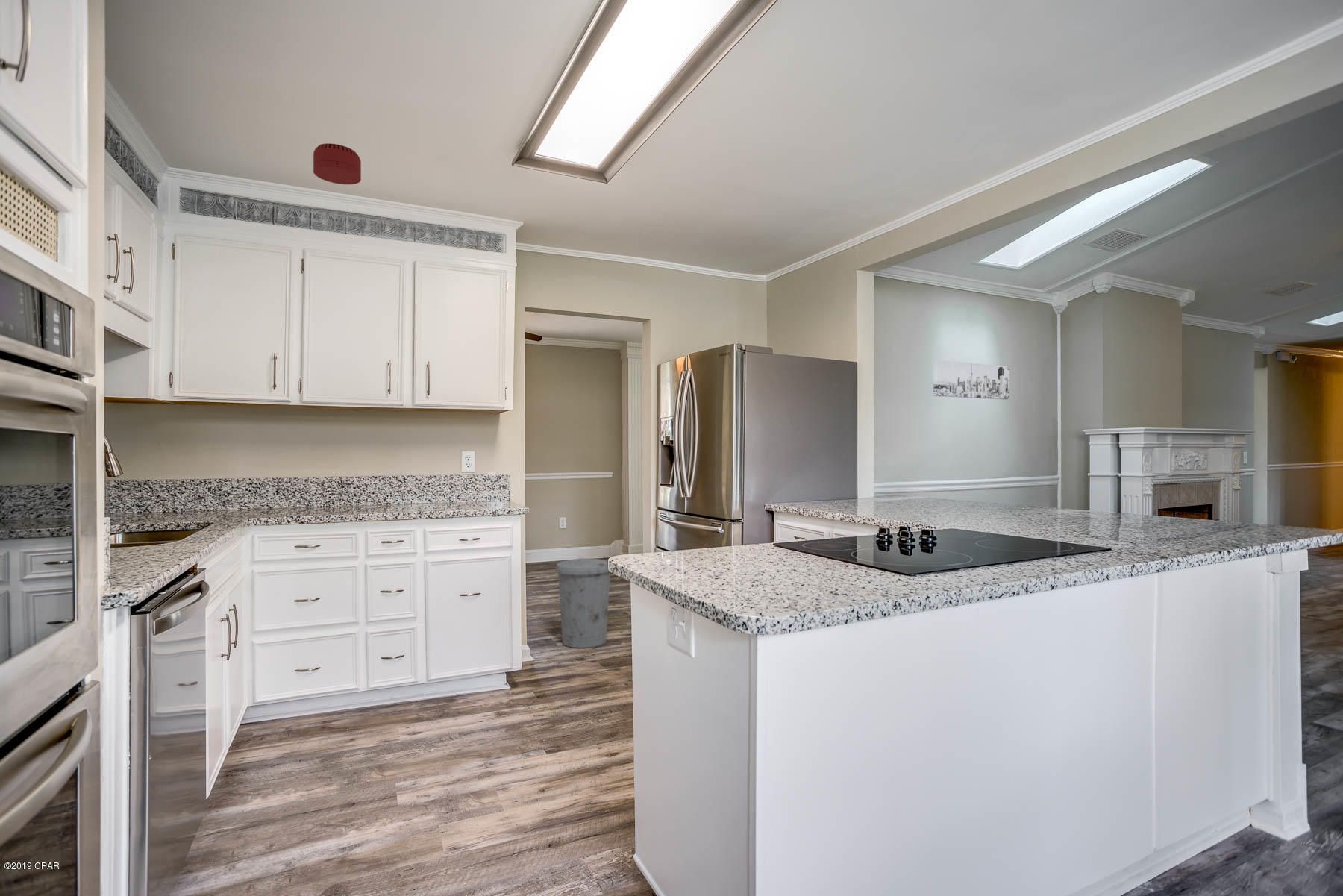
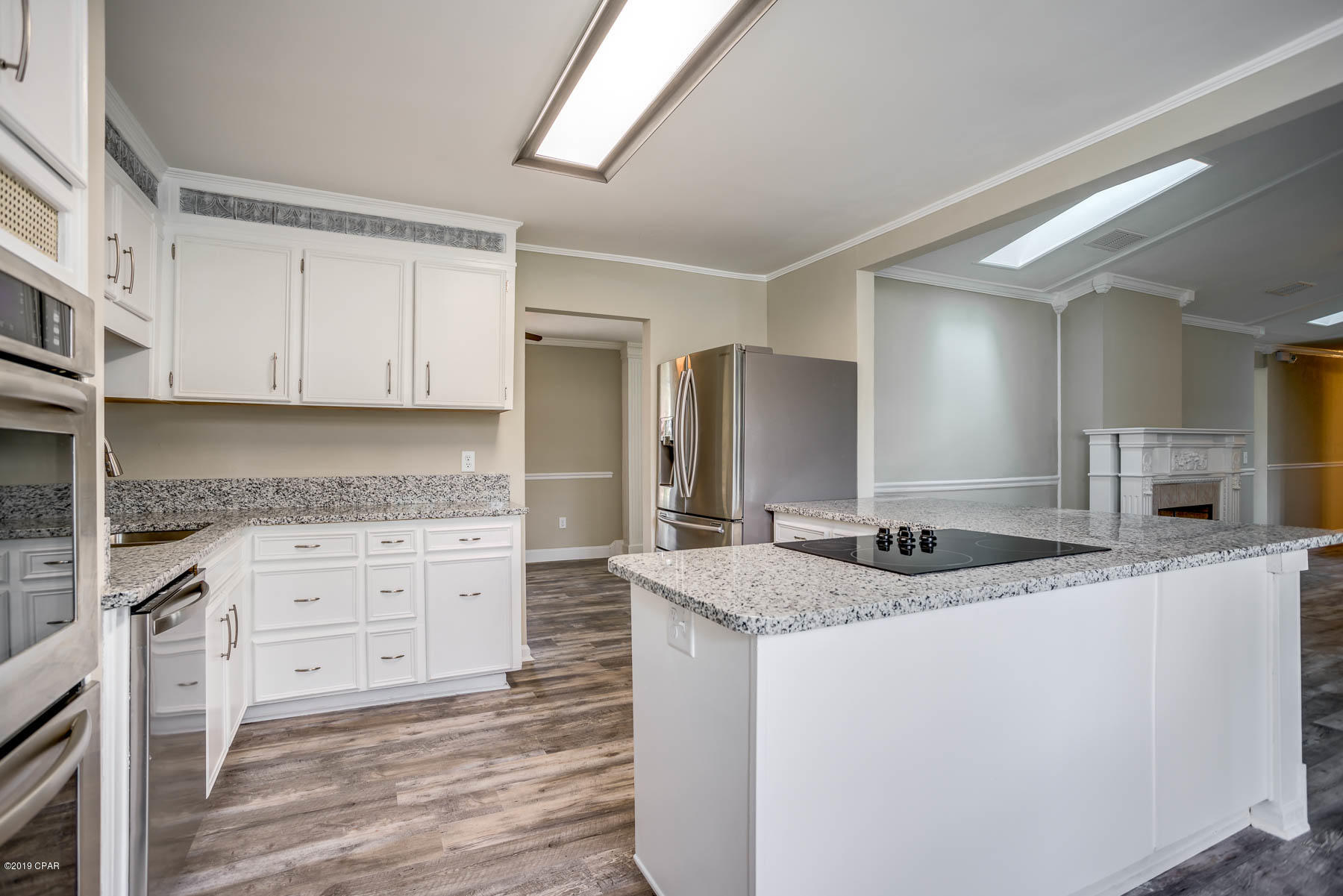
- wall art (972, 380)
- smoke detector (337, 163)
- trash can (583, 601)
